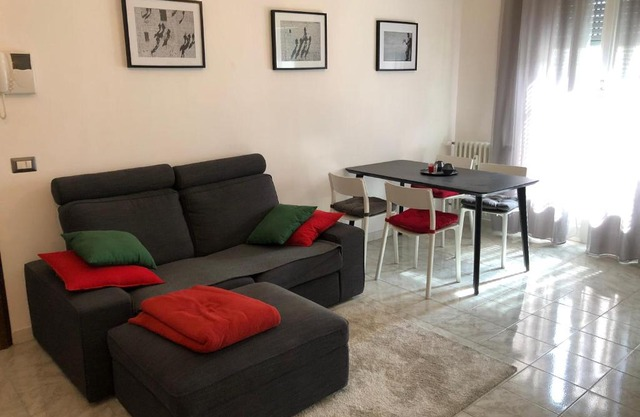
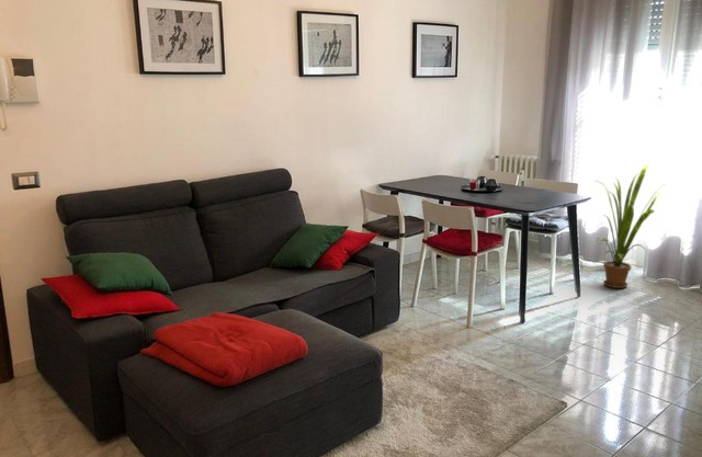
+ house plant (621, 226)
